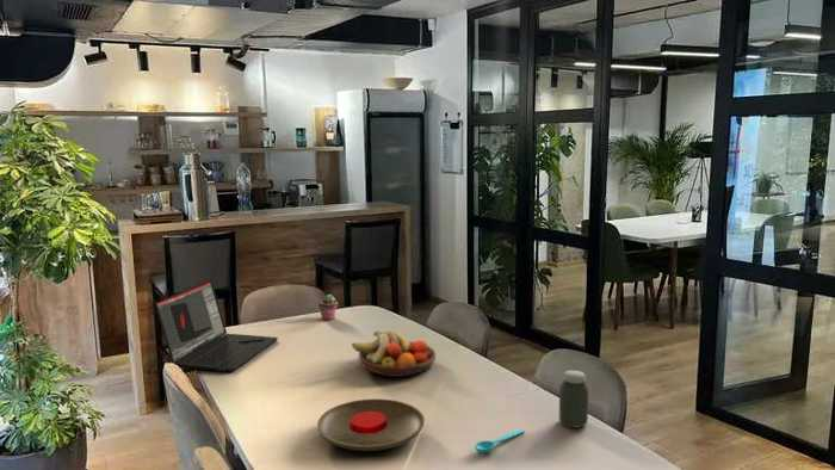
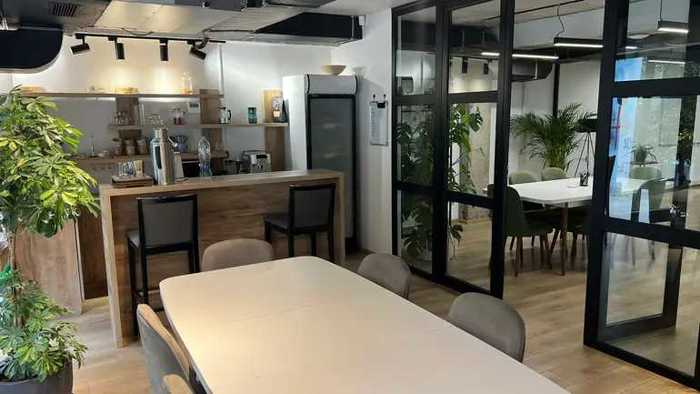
- laptop (219, 322)
- potted succulent (328, 307)
- jar (574, 398)
- spoon (500, 439)
- plate (371, 426)
- fruit bowl (396, 350)
